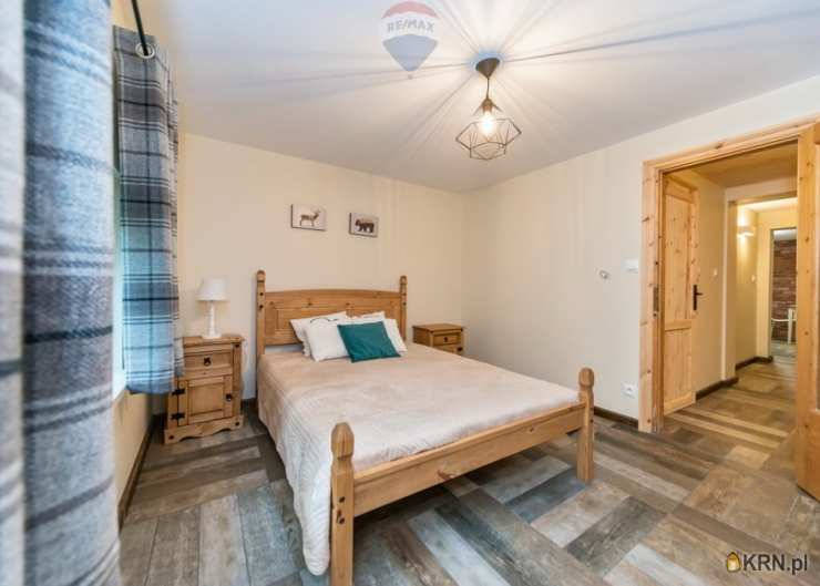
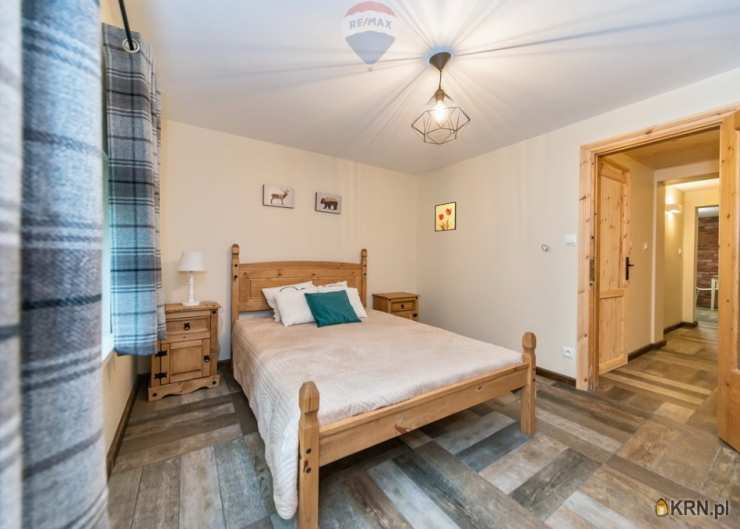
+ wall art (445, 217)
